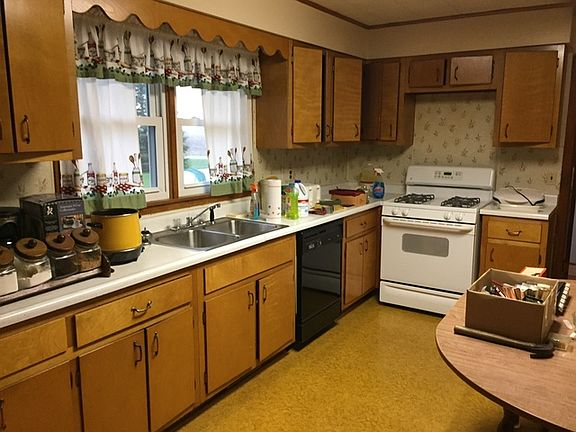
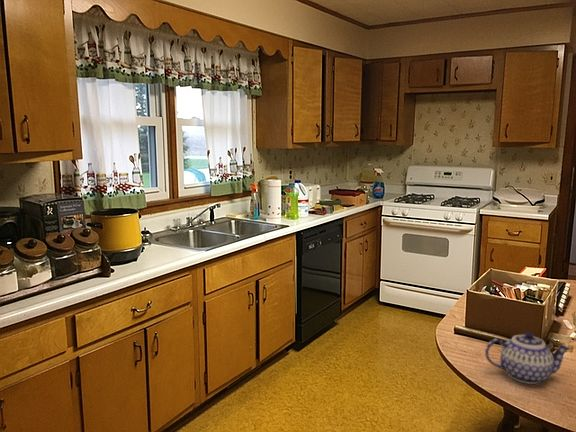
+ teapot (527, 354)
